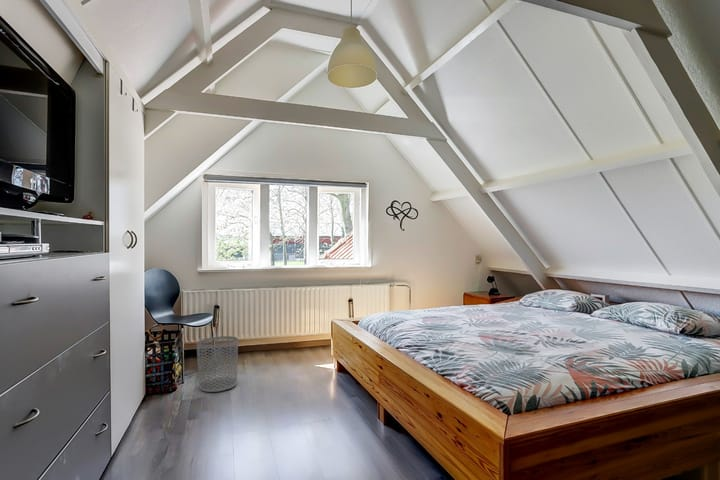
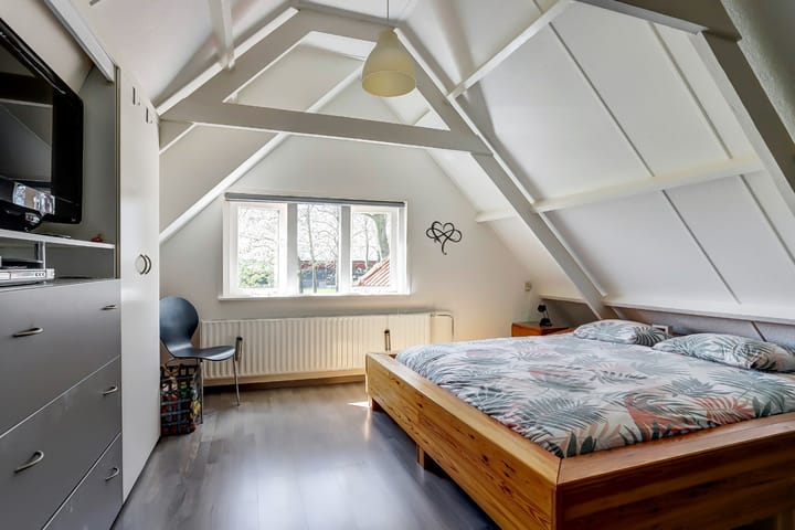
- waste bin (218, 363)
